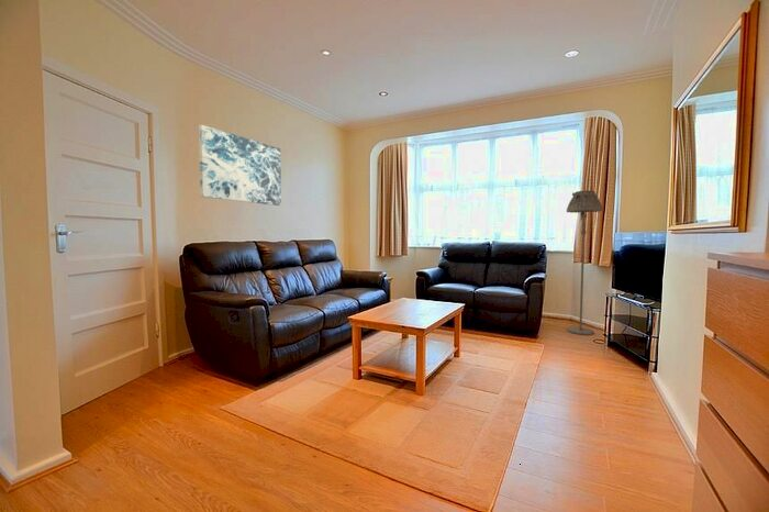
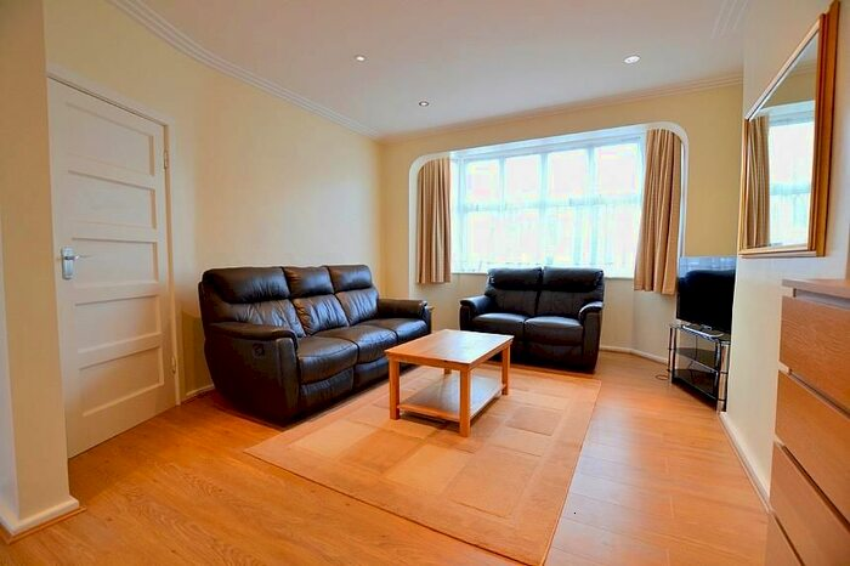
- wall art (244, 169)
- floor lamp (582, 261)
